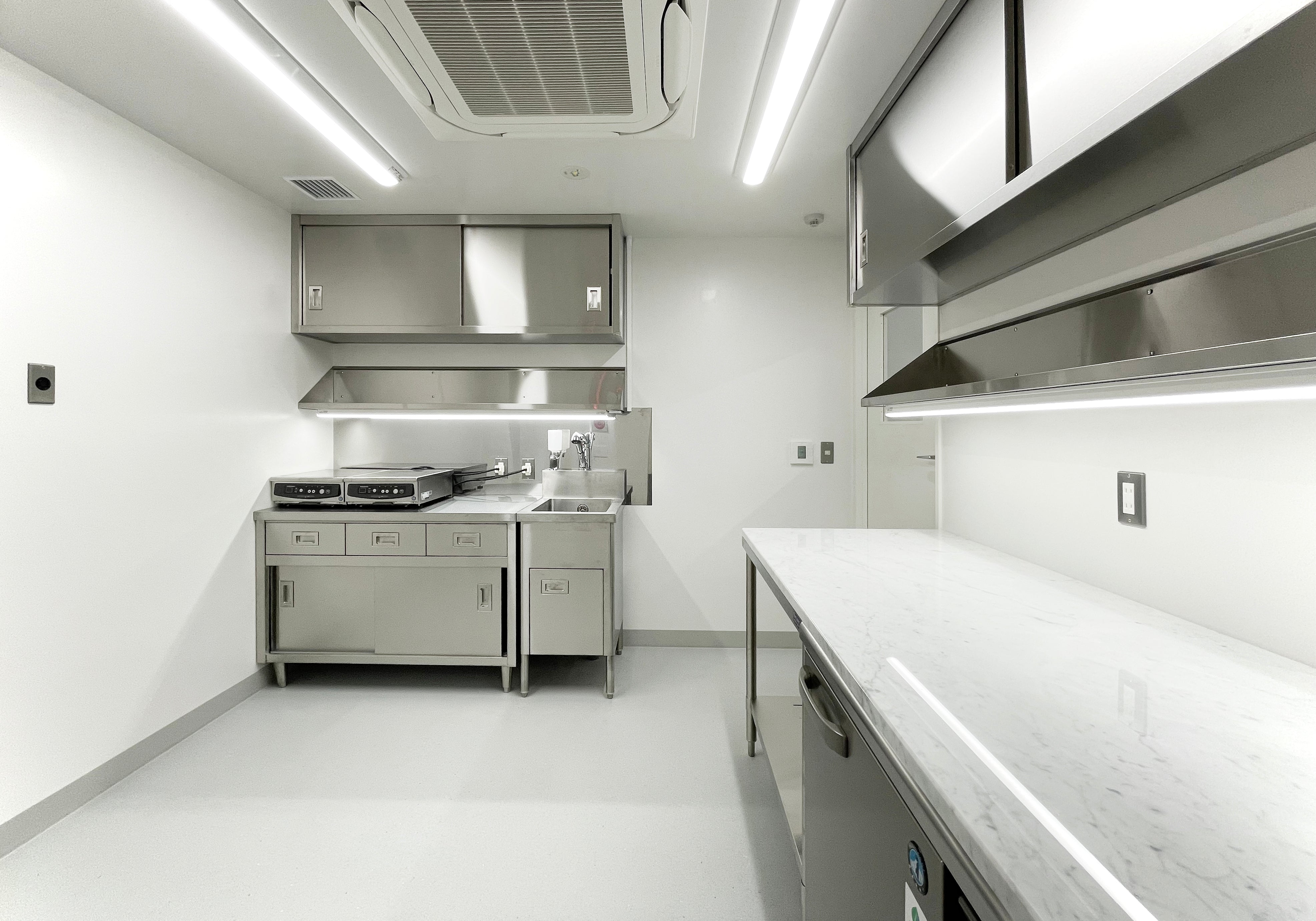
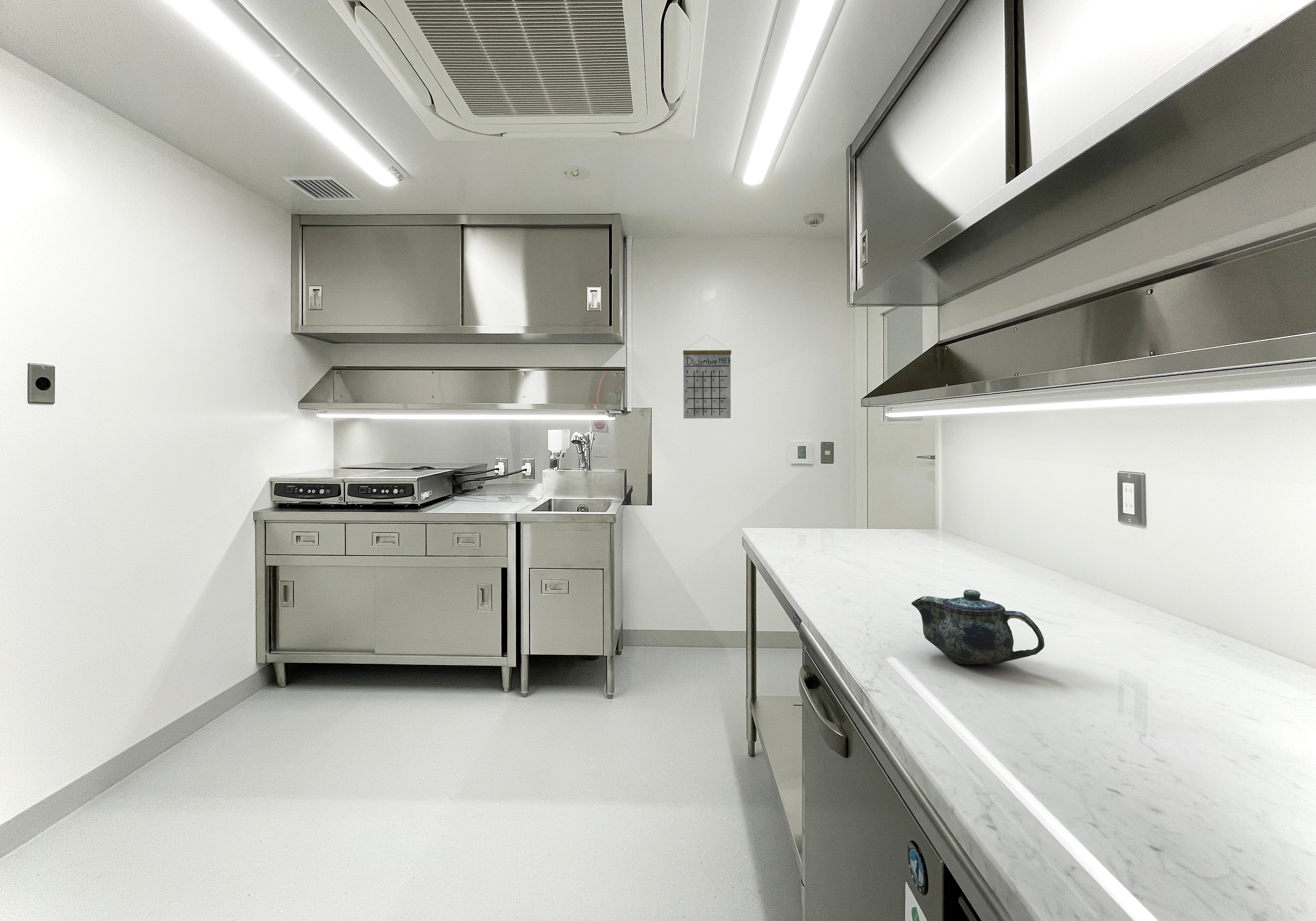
+ calendar (707, 376)
+ chinaware (975, 625)
